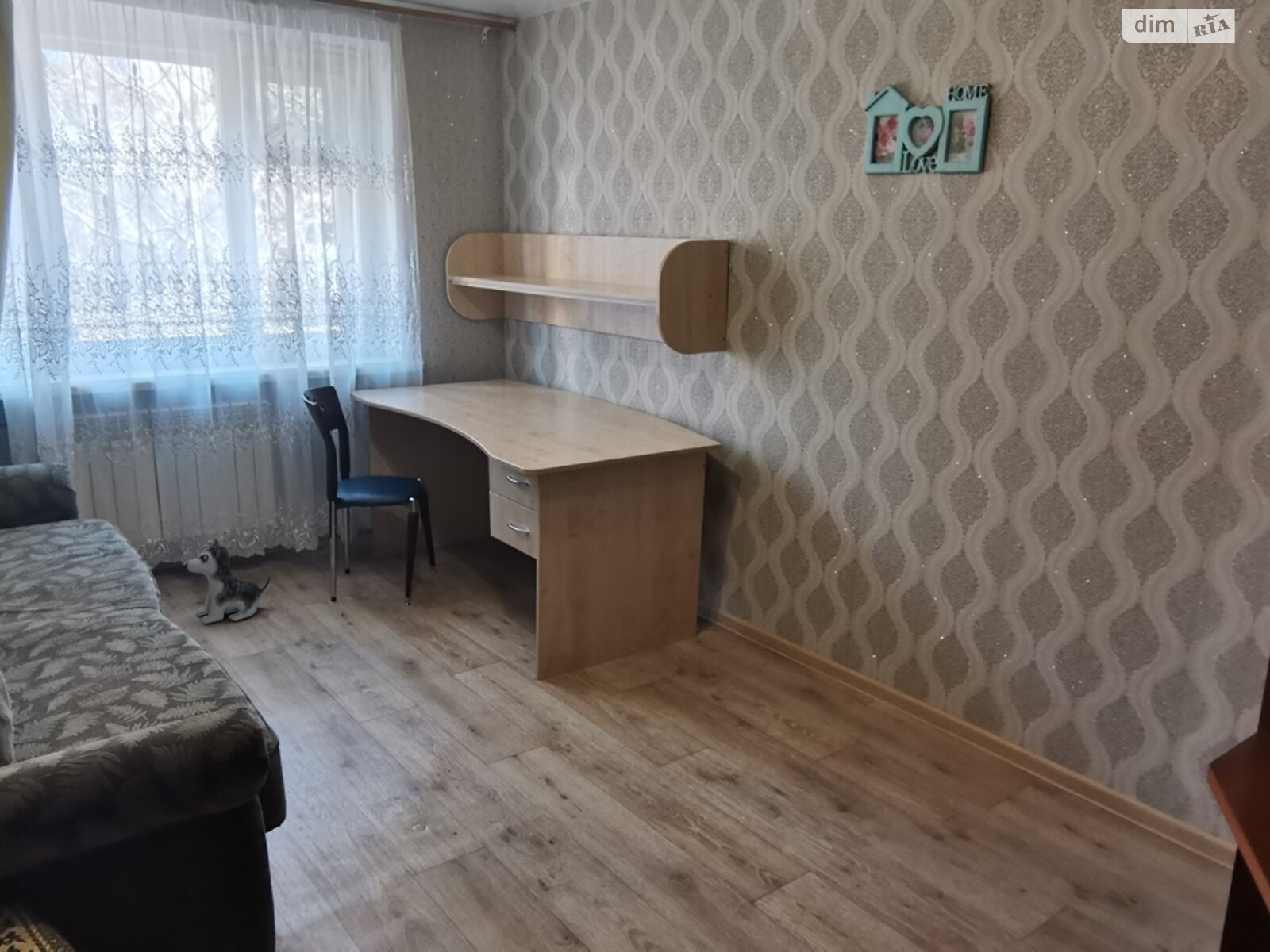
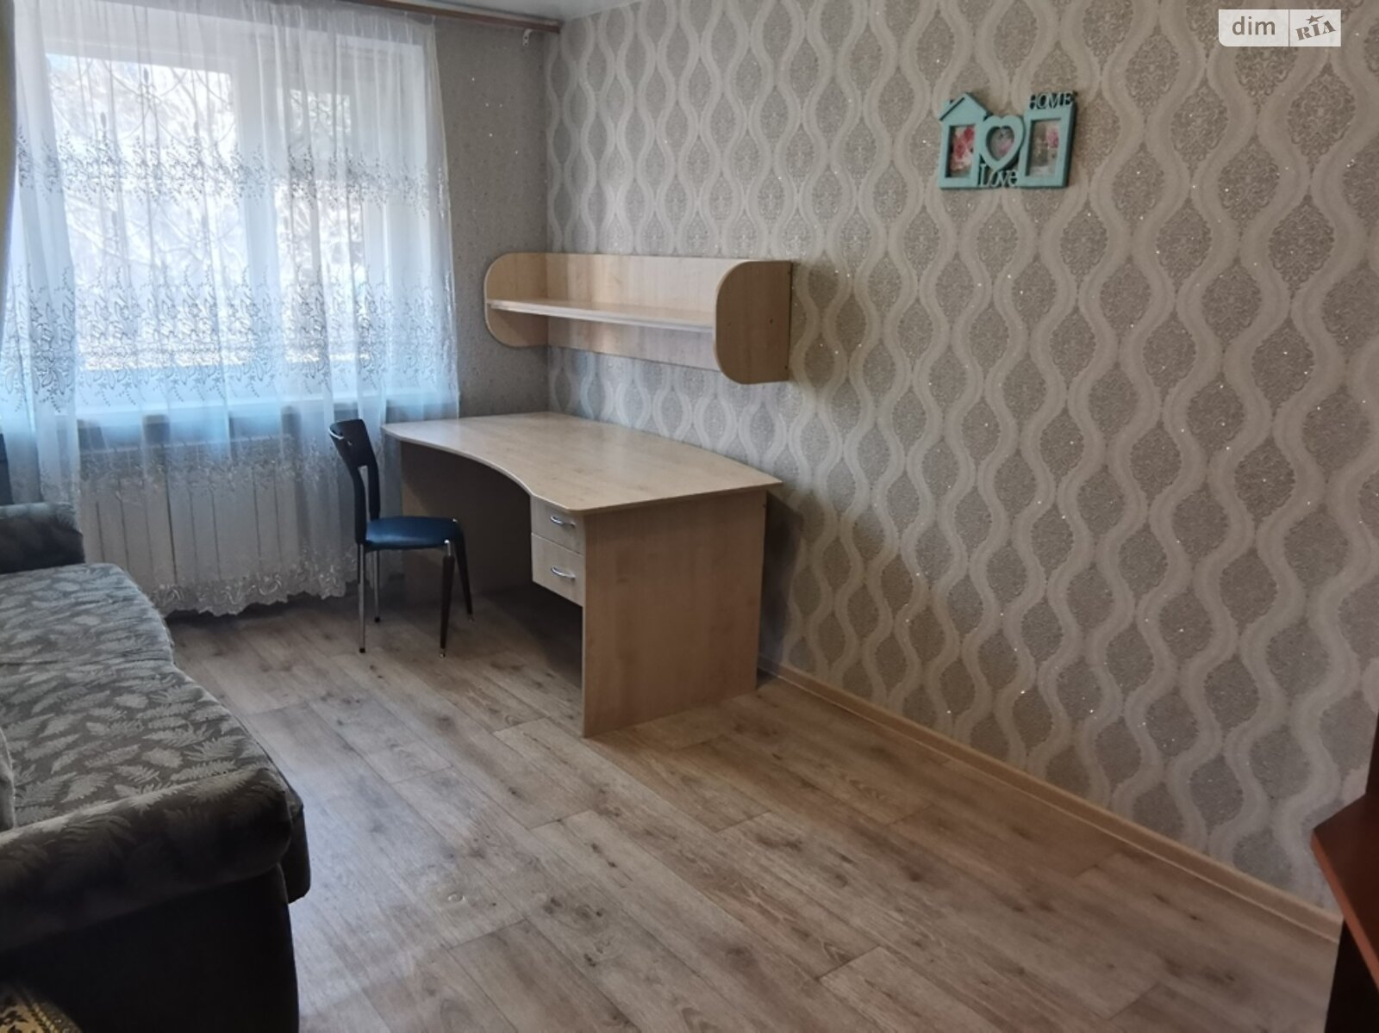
- plush toy (230, 574)
